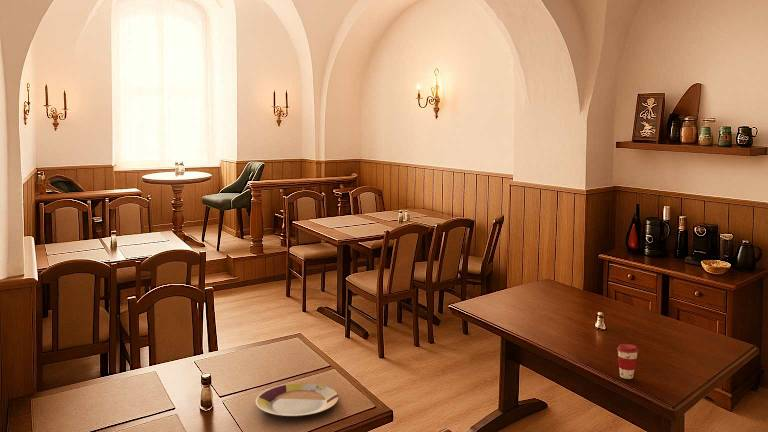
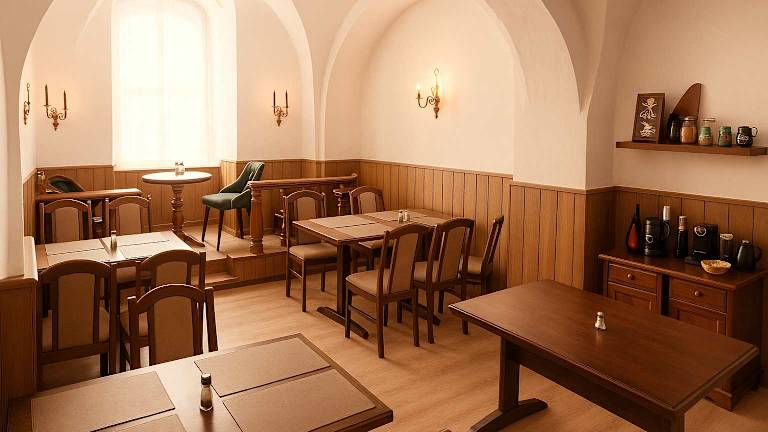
- plate (297, 401)
- coffee cup (627, 361)
